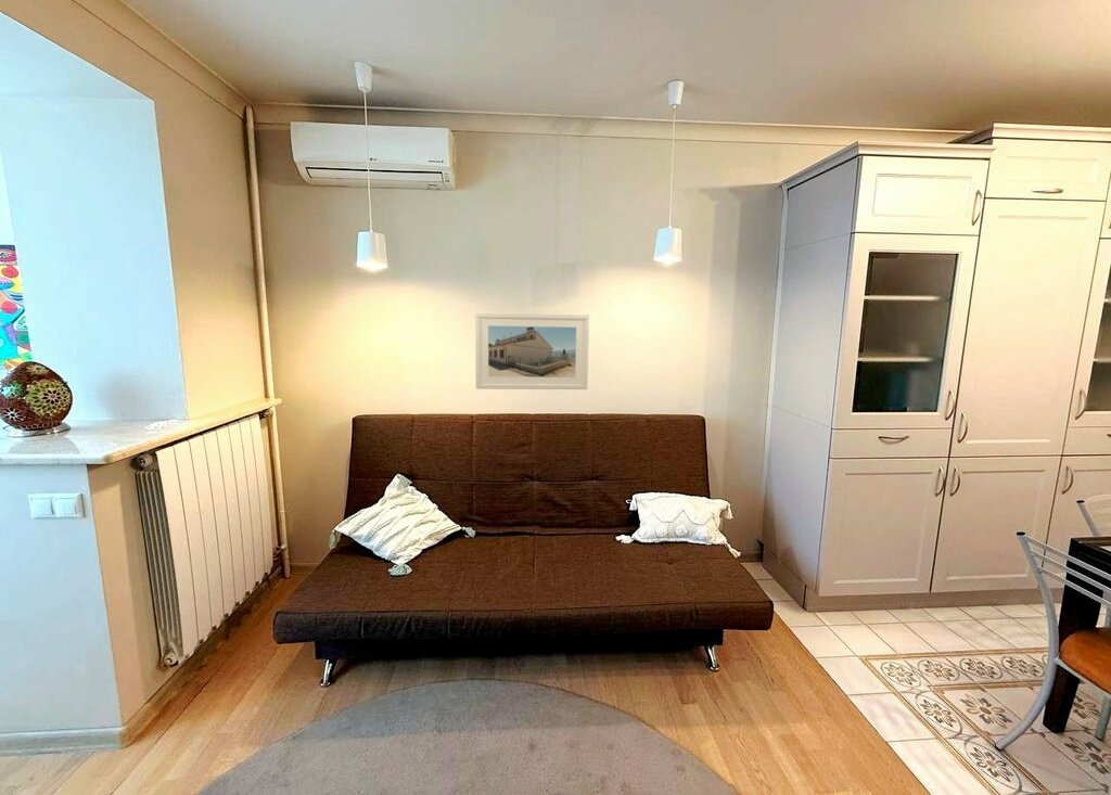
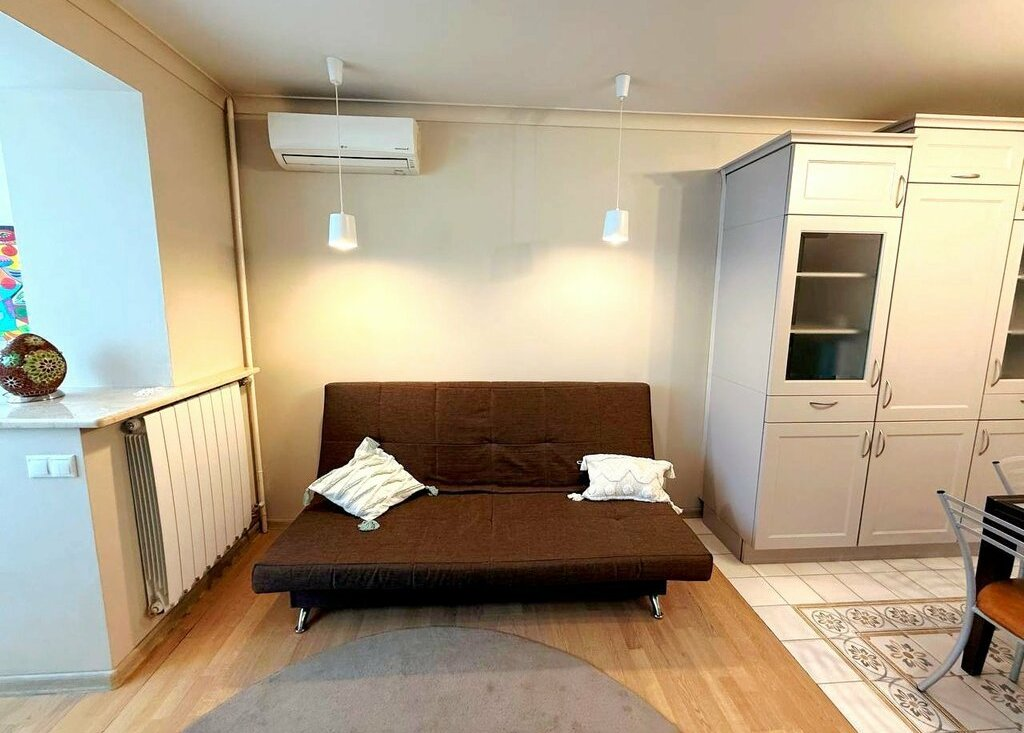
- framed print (532, 351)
